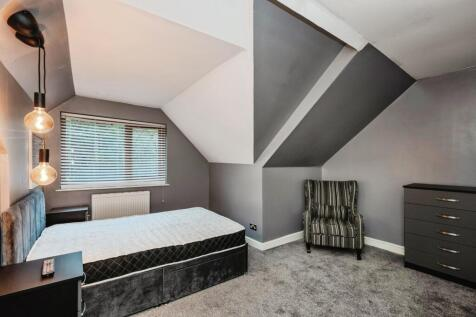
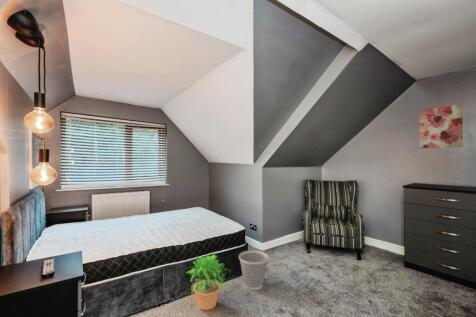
+ wastebasket (253, 270)
+ potted plant (206, 279)
+ wall art (440, 127)
